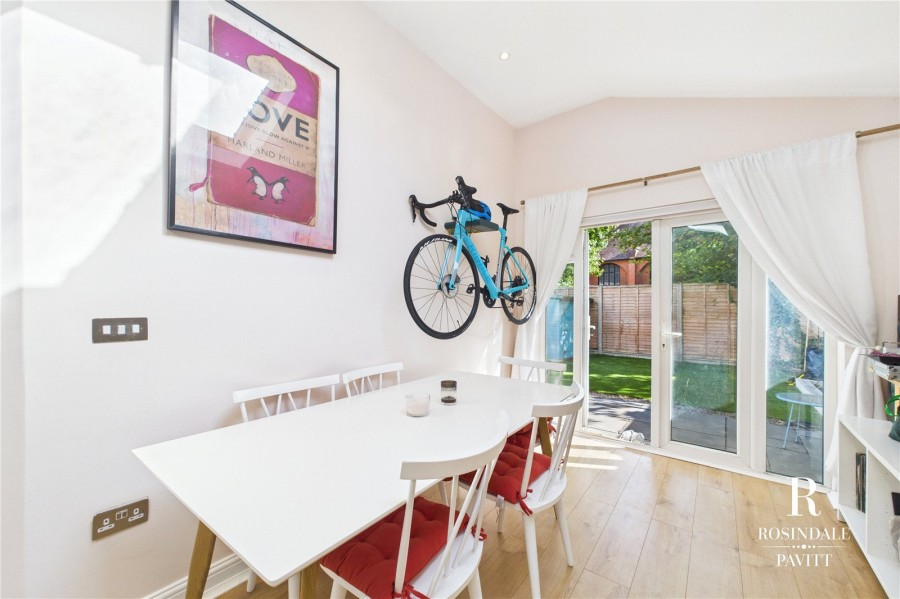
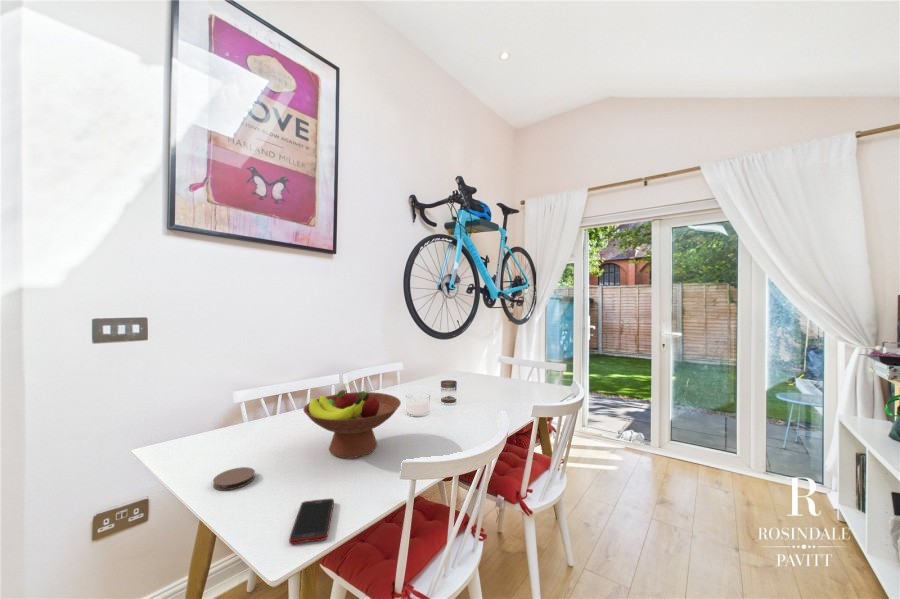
+ fruit bowl (353, 417)
+ coaster (234, 478)
+ cell phone (313, 519)
